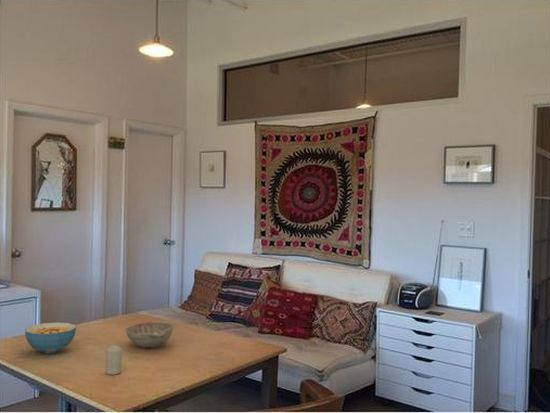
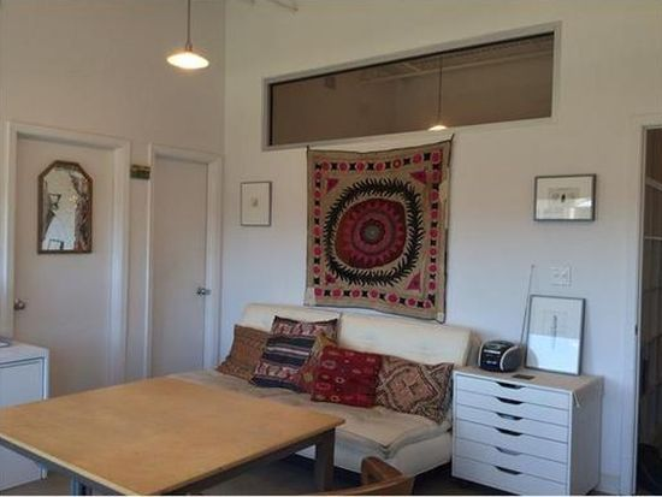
- candle (113, 359)
- decorative bowl (149, 335)
- cereal bowl (50, 339)
